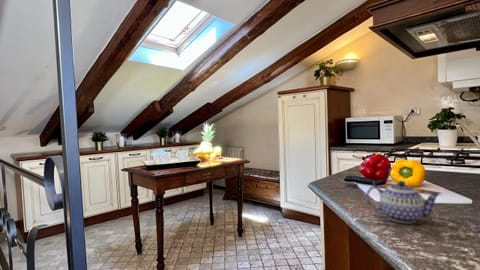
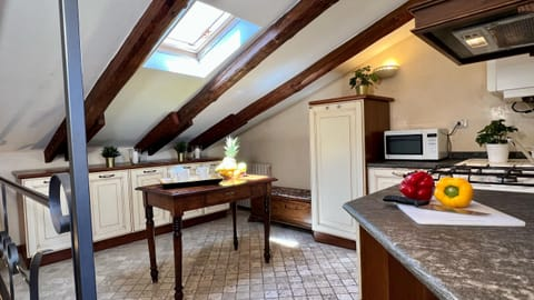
- teapot (401, 199)
